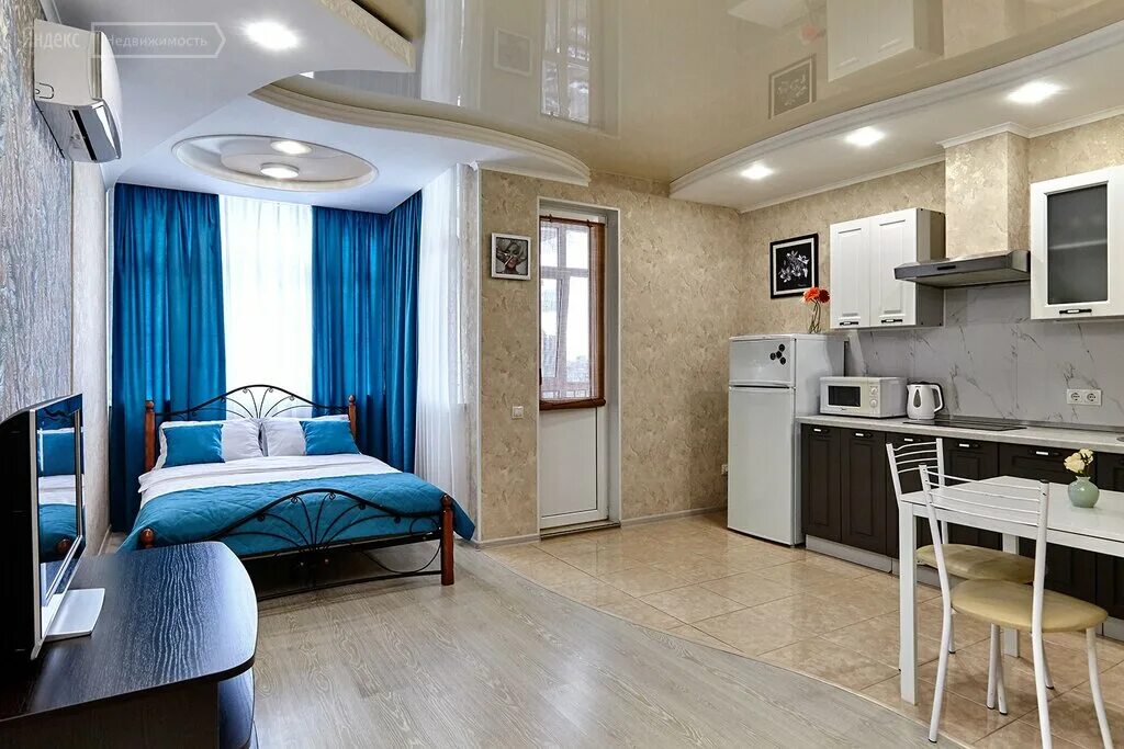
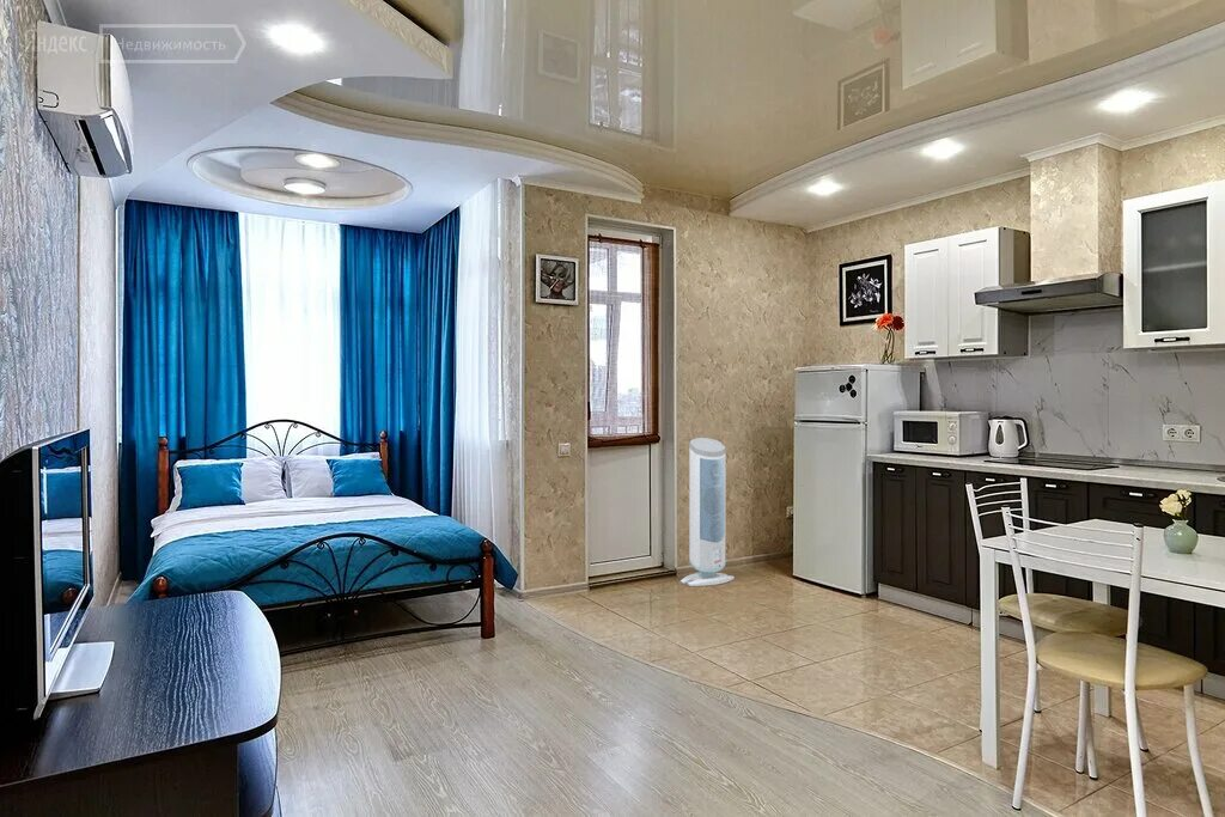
+ air purifier (707, 508)
